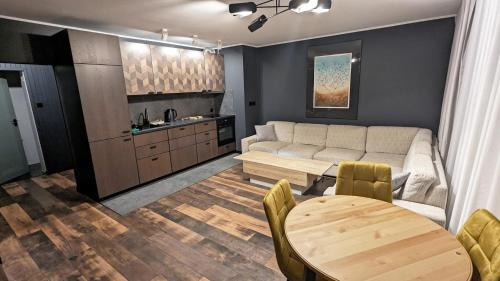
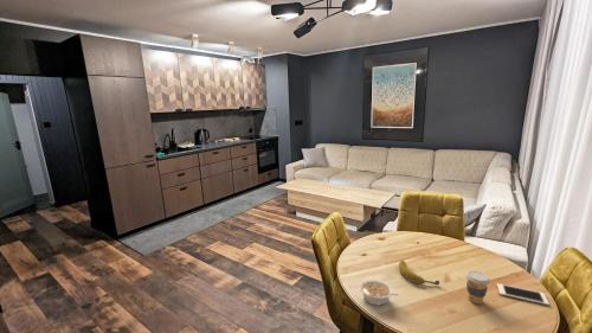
+ cell phone (521, 293)
+ legume (377, 292)
+ coffee cup (476, 287)
+ fruit (413, 273)
